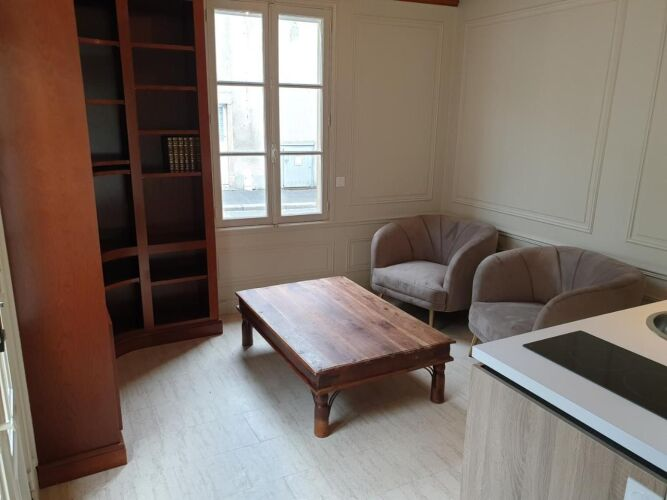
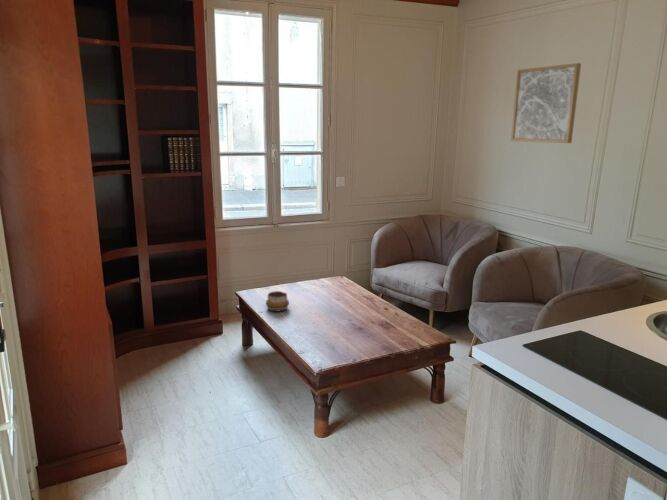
+ decorative bowl (277, 301)
+ wall art (543, 105)
